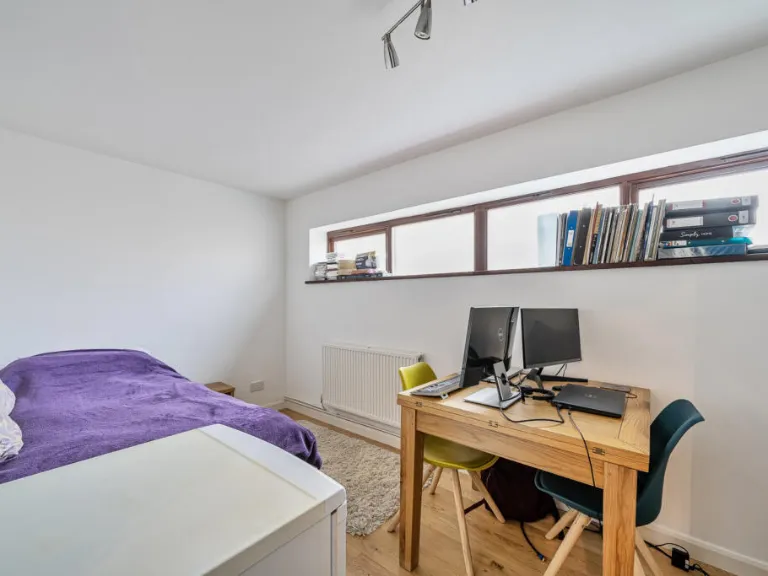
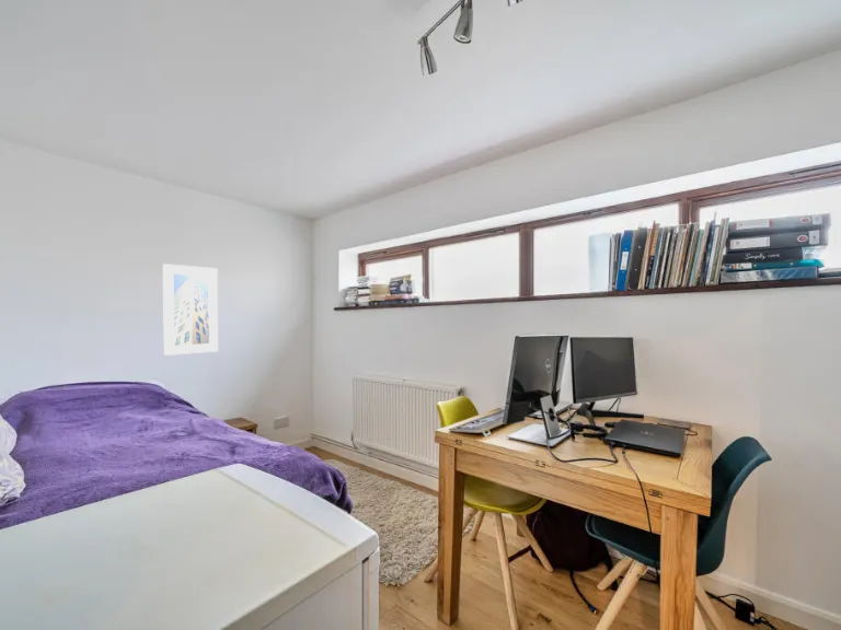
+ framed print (191, 310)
